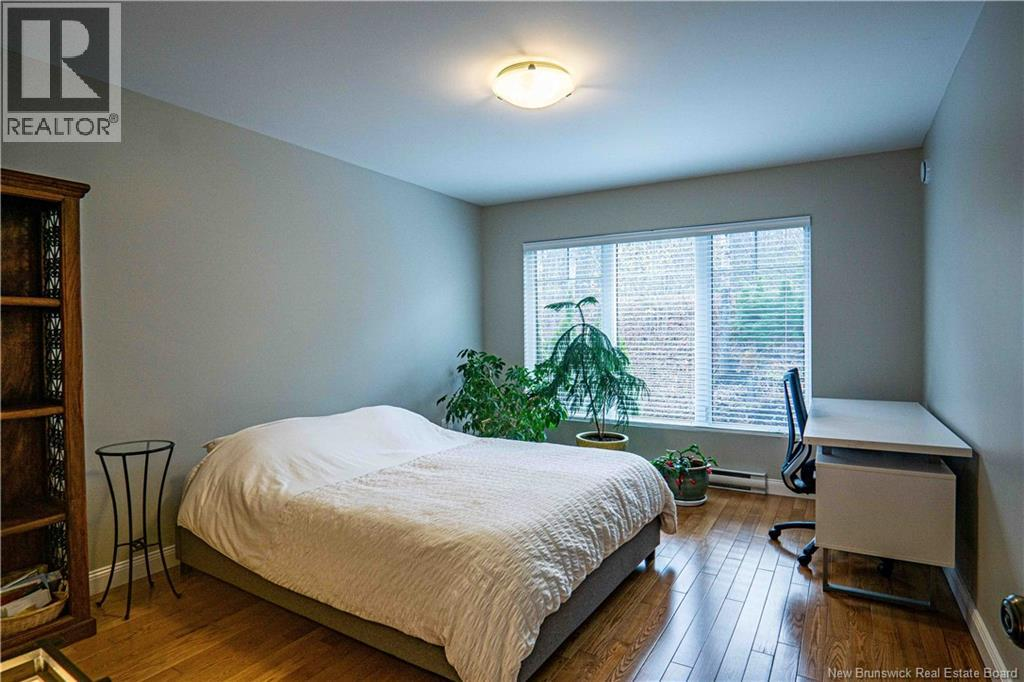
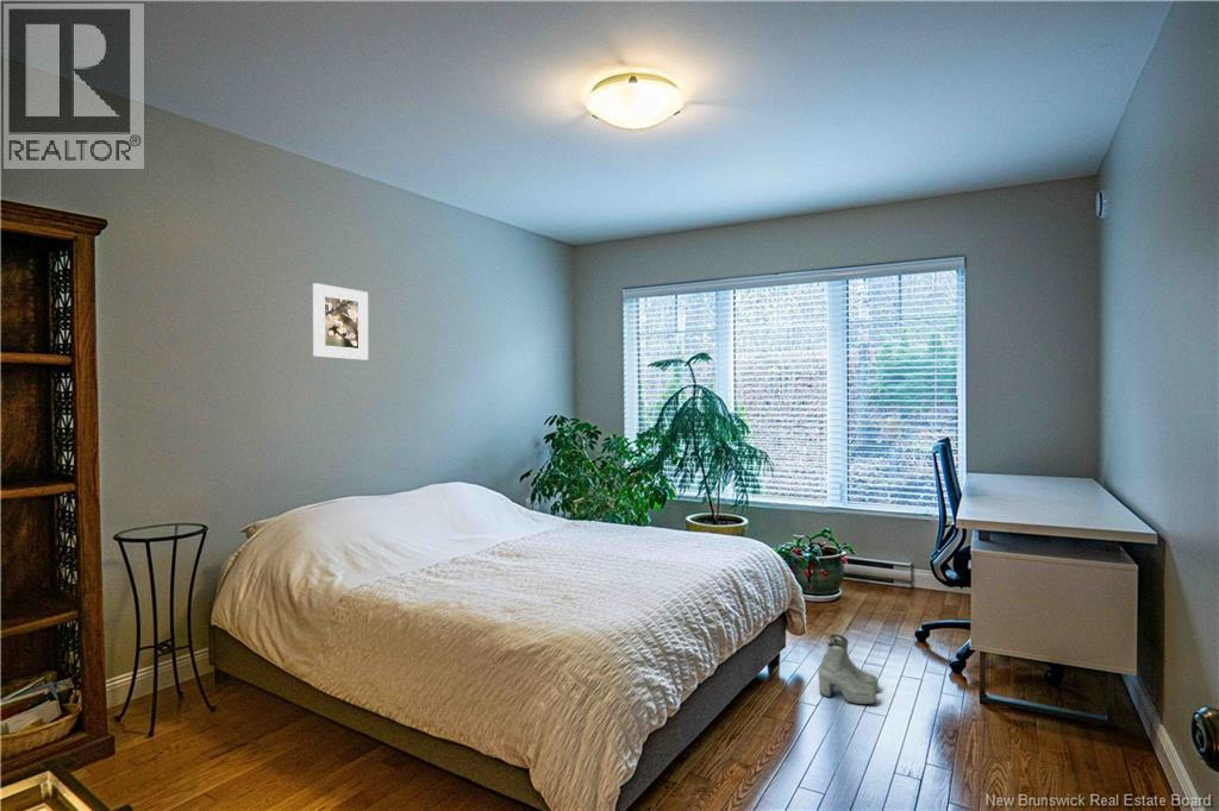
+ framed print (340, 322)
+ boots (848, 666)
